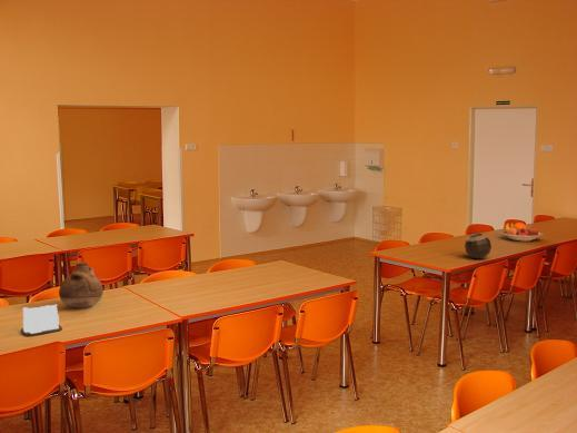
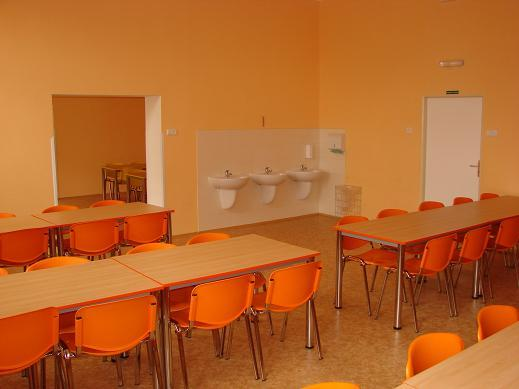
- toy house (40, 317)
- vase (80, 284)
- bowl (477, 246)
- fruit bowl (521, 232)
